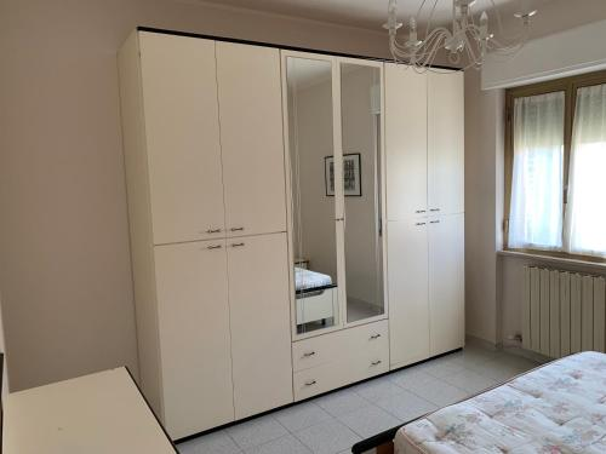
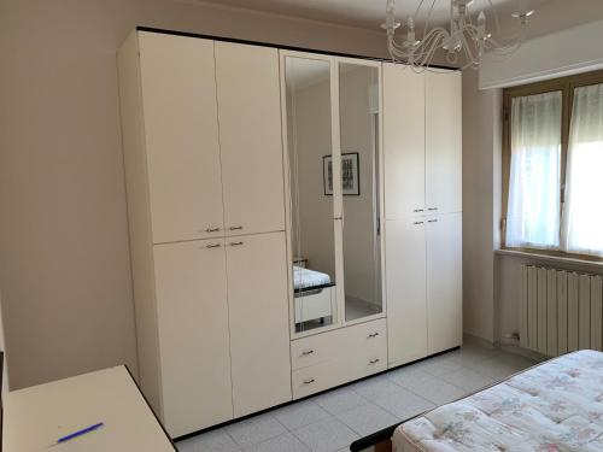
+ pen (80, 432)
